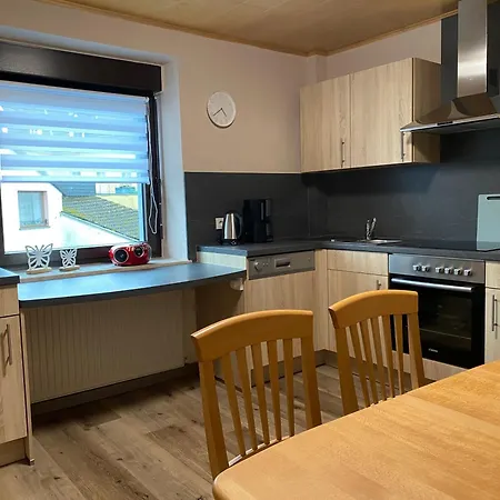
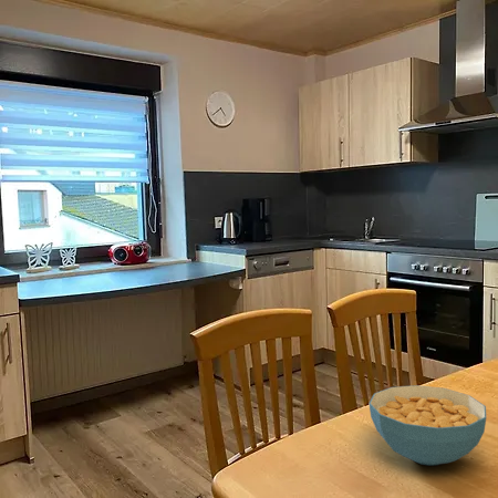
+ cereal bowl (426, 430)
